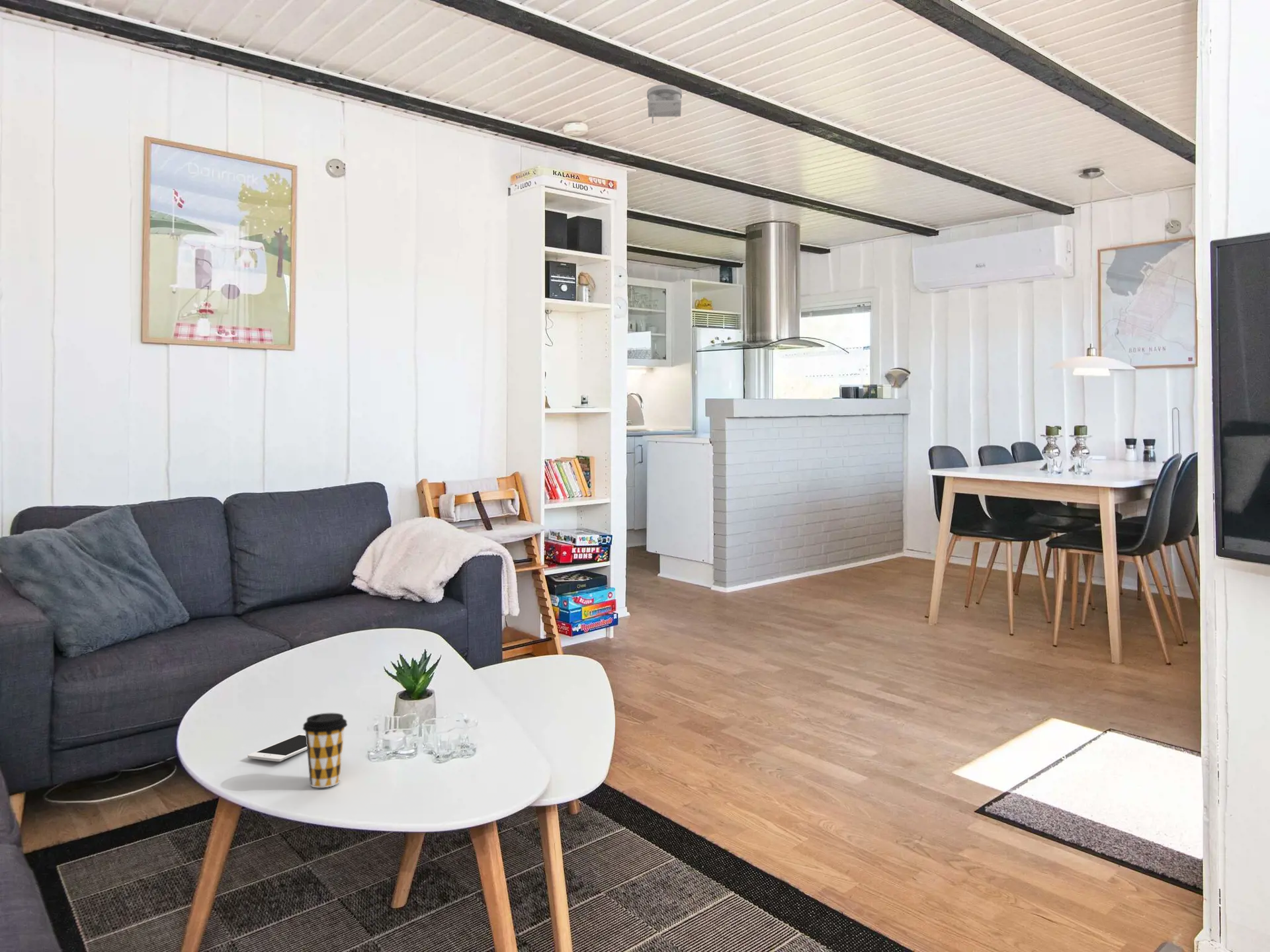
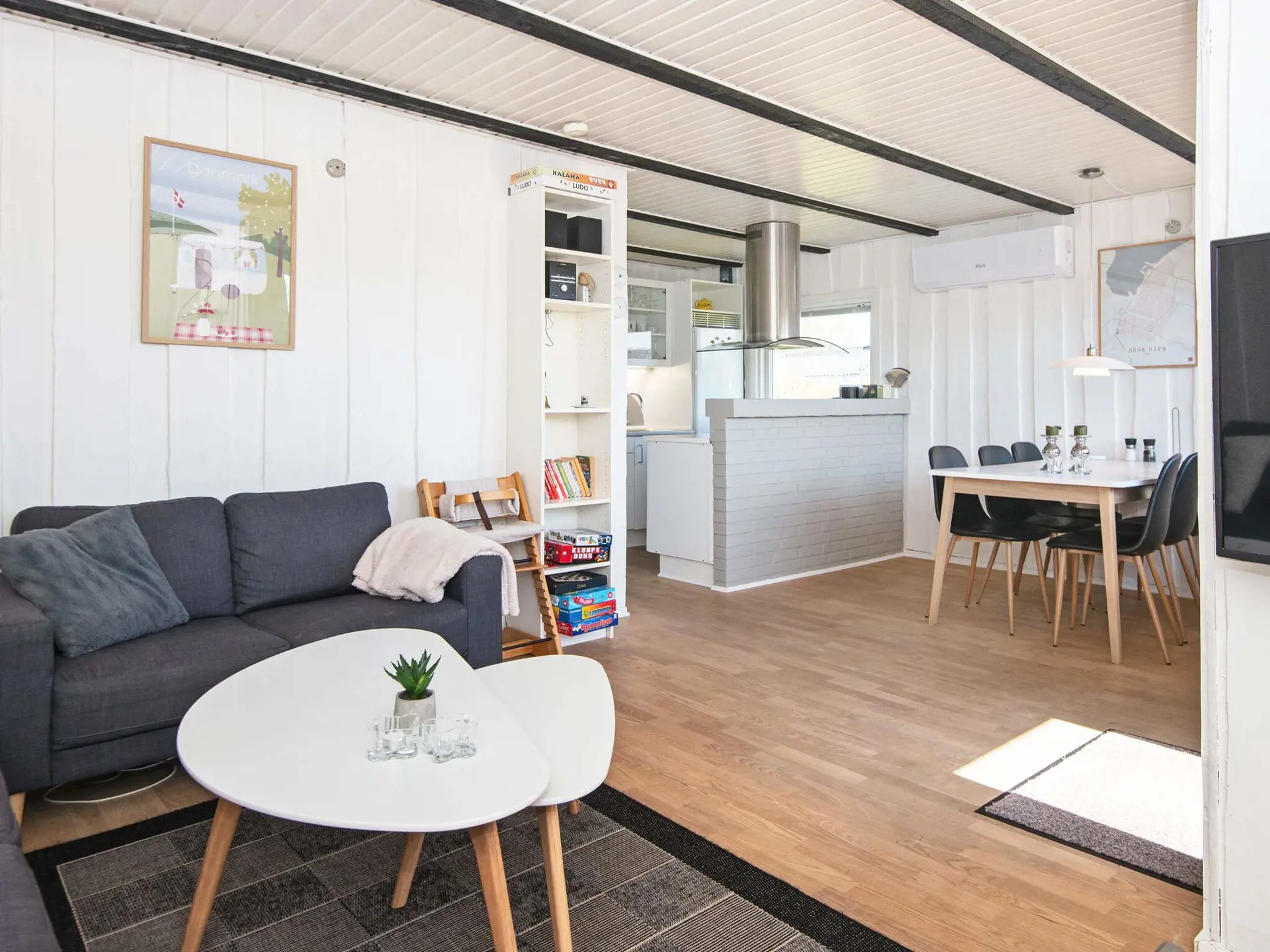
- smoke detector (664, 107)
- coffee cup (325, 750)
- cell phone (291, 746)
